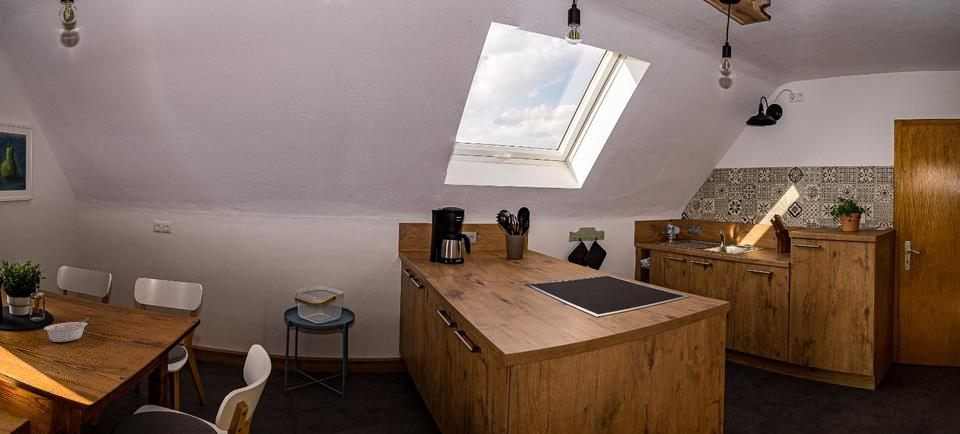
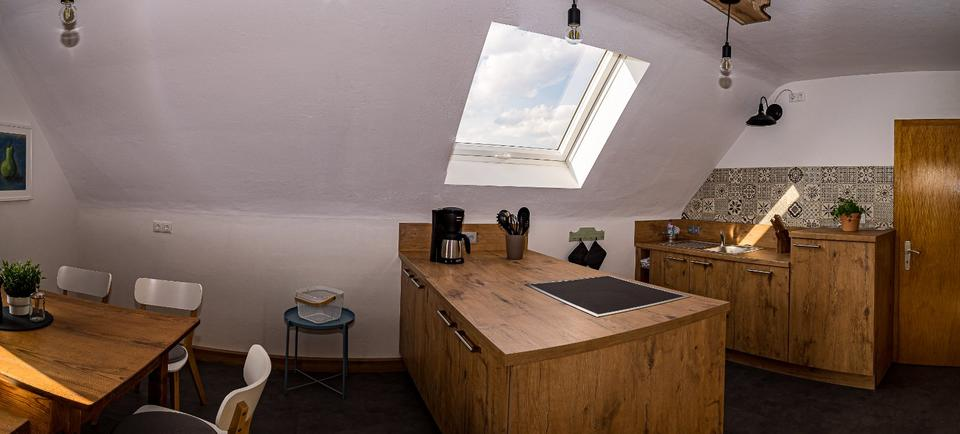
- legume (66, 330)
